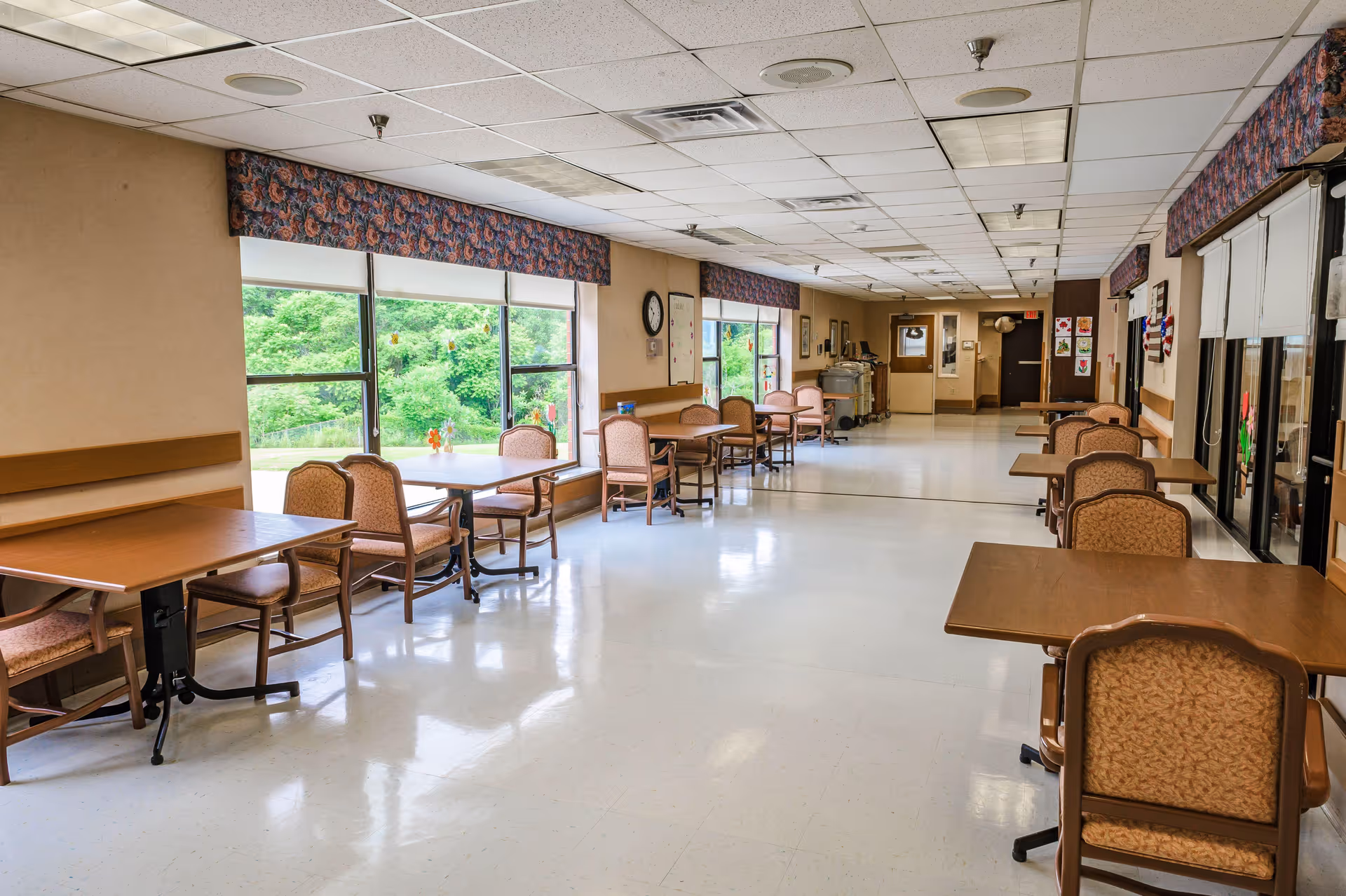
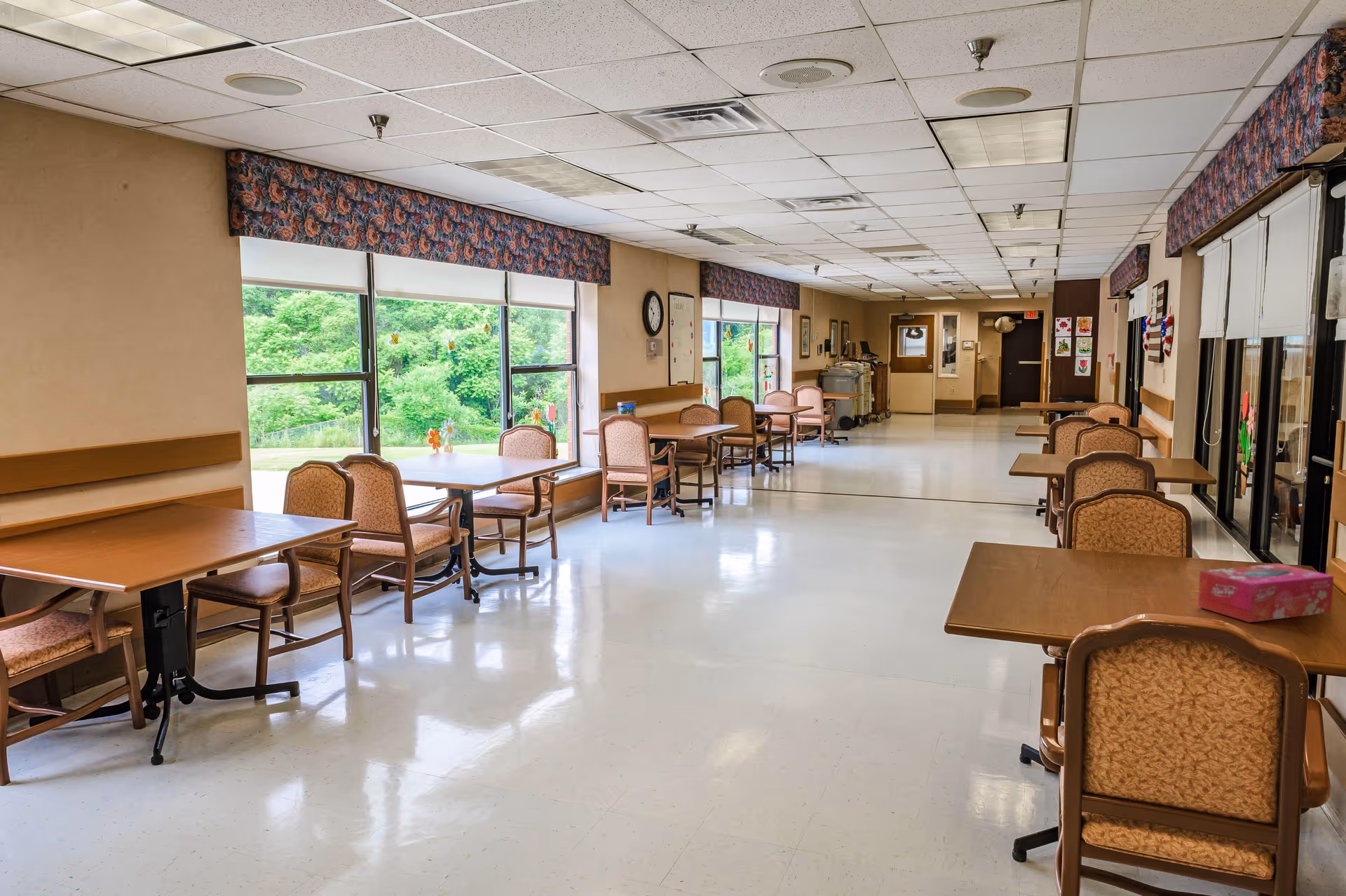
+ tissue box (1265, 591)
